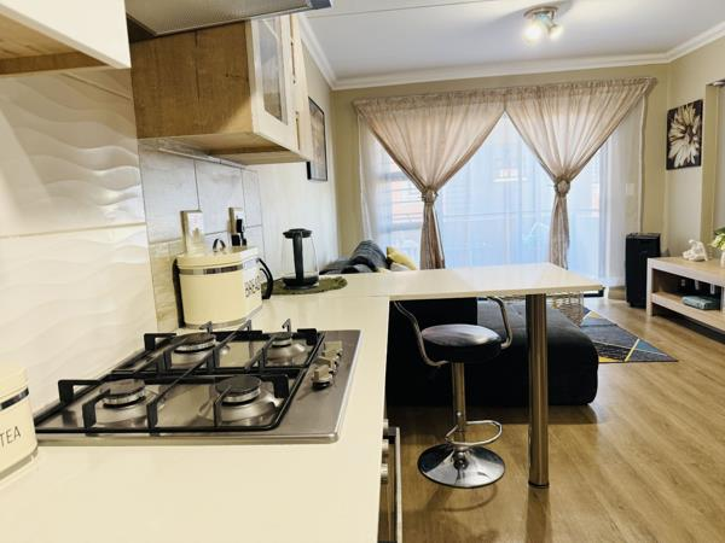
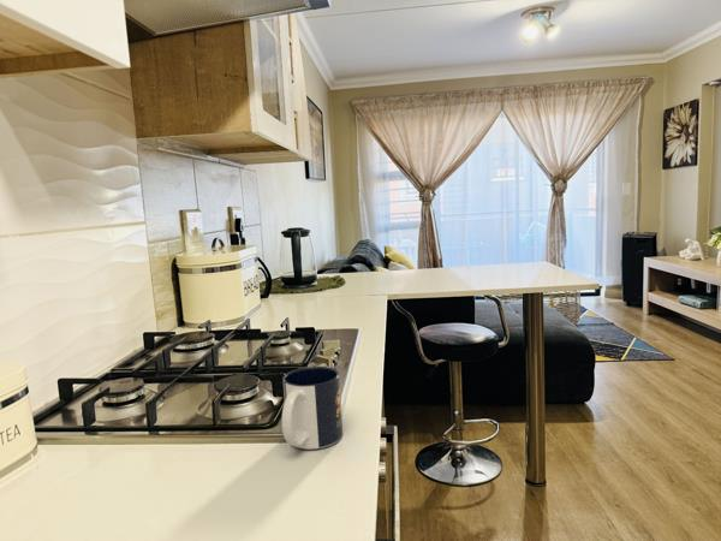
+ mug (306, 410)
